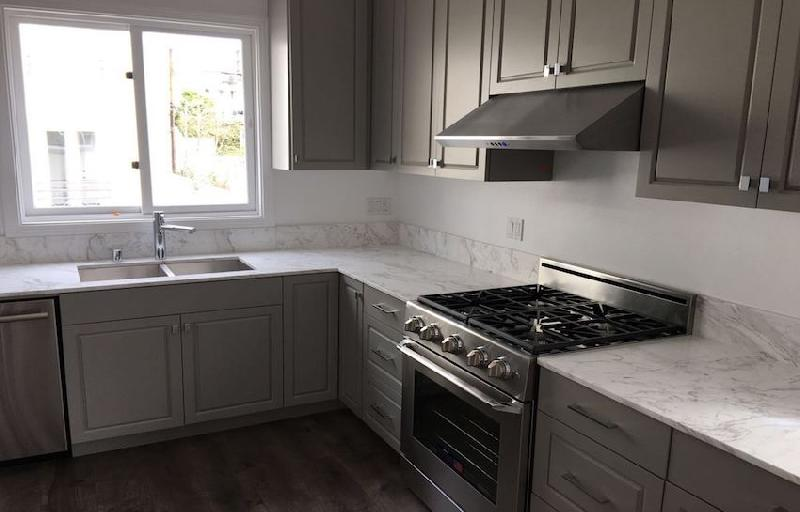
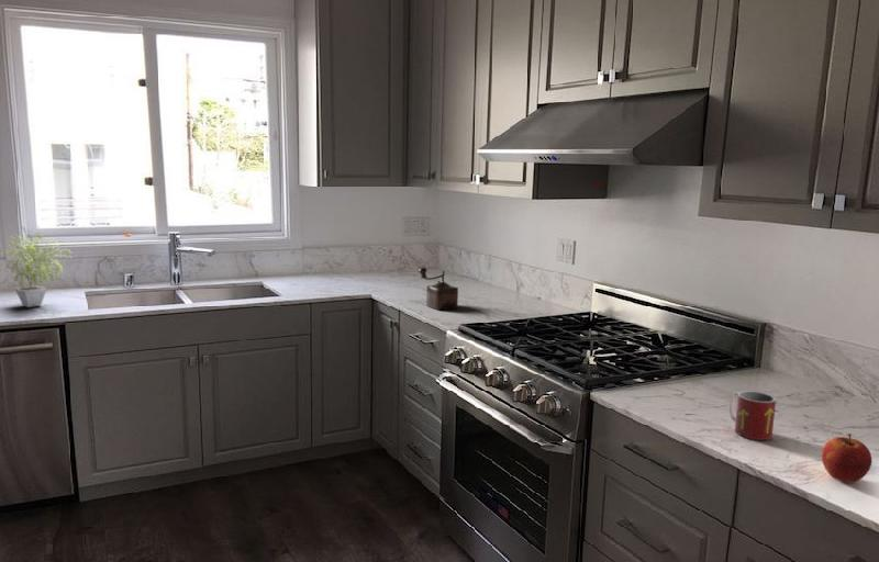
+ potted plant (36, 266)
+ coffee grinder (436, 288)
+ mug (749, 413)
+ apple (846, 457)
